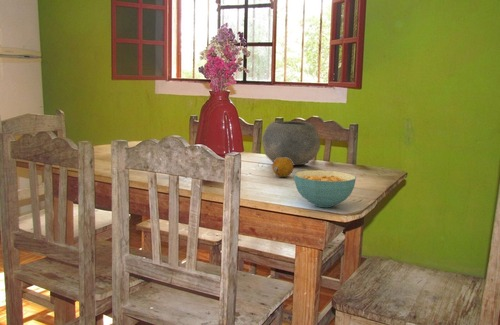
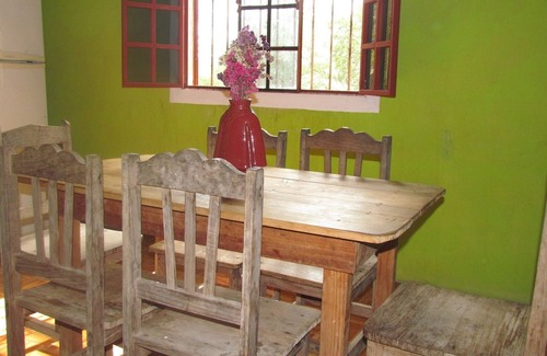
- cereal bowl (324, 190)
- fruit (282, 167)
- bowl (291, 143)
